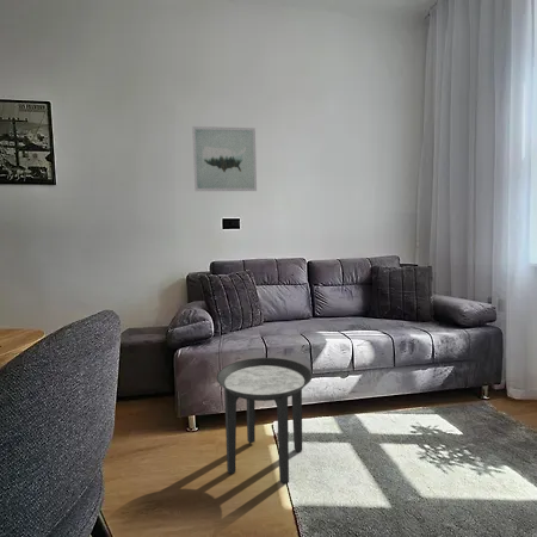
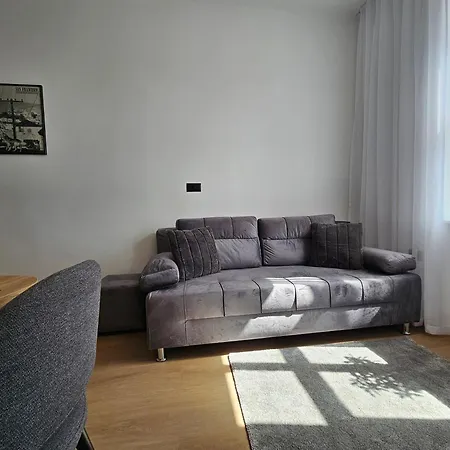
- wall art (224, 159)
- side table (254, 421)
